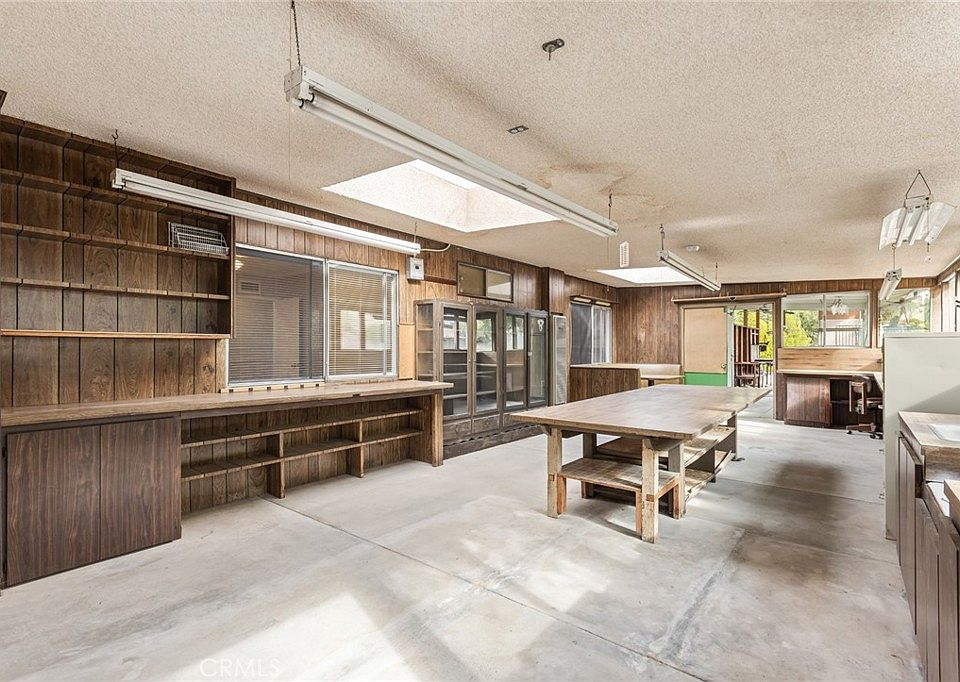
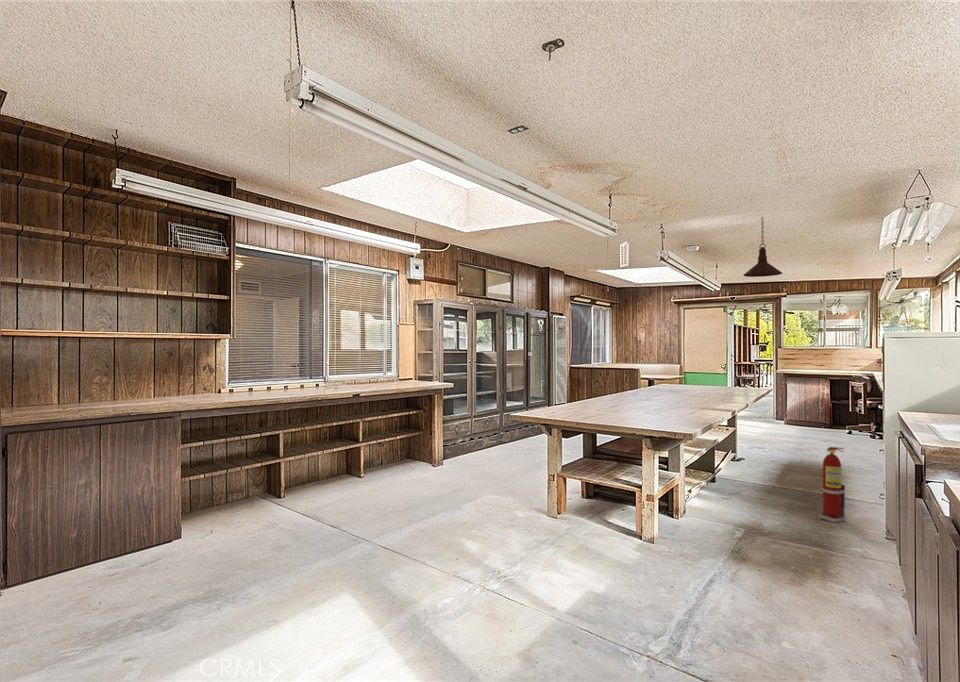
+ pendant light (762, 244)
+ fire extinguisher (832, 483)
